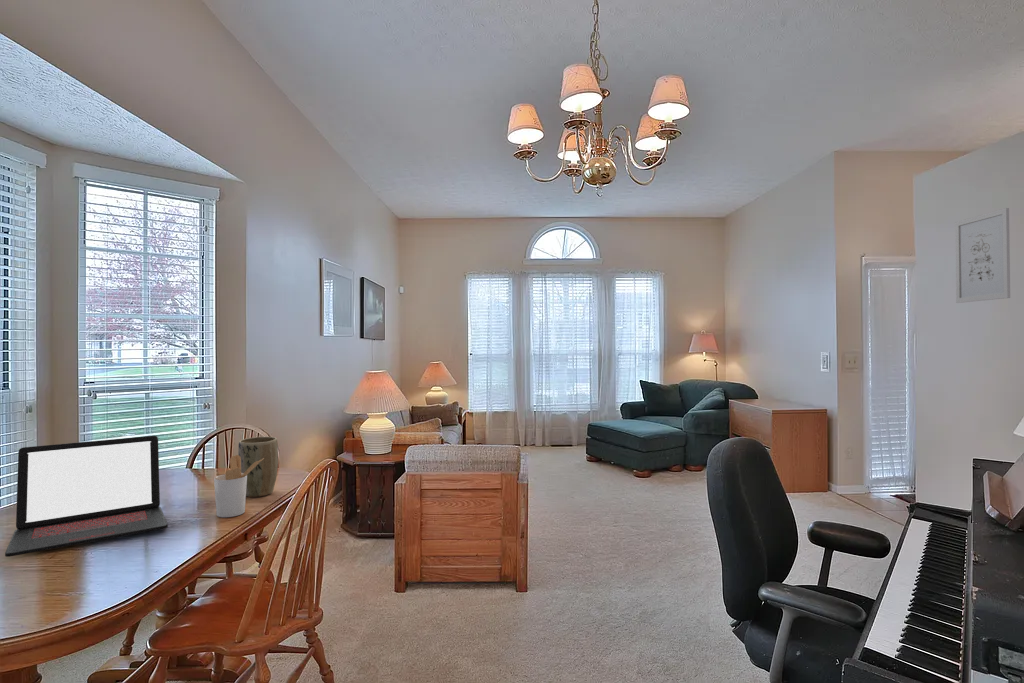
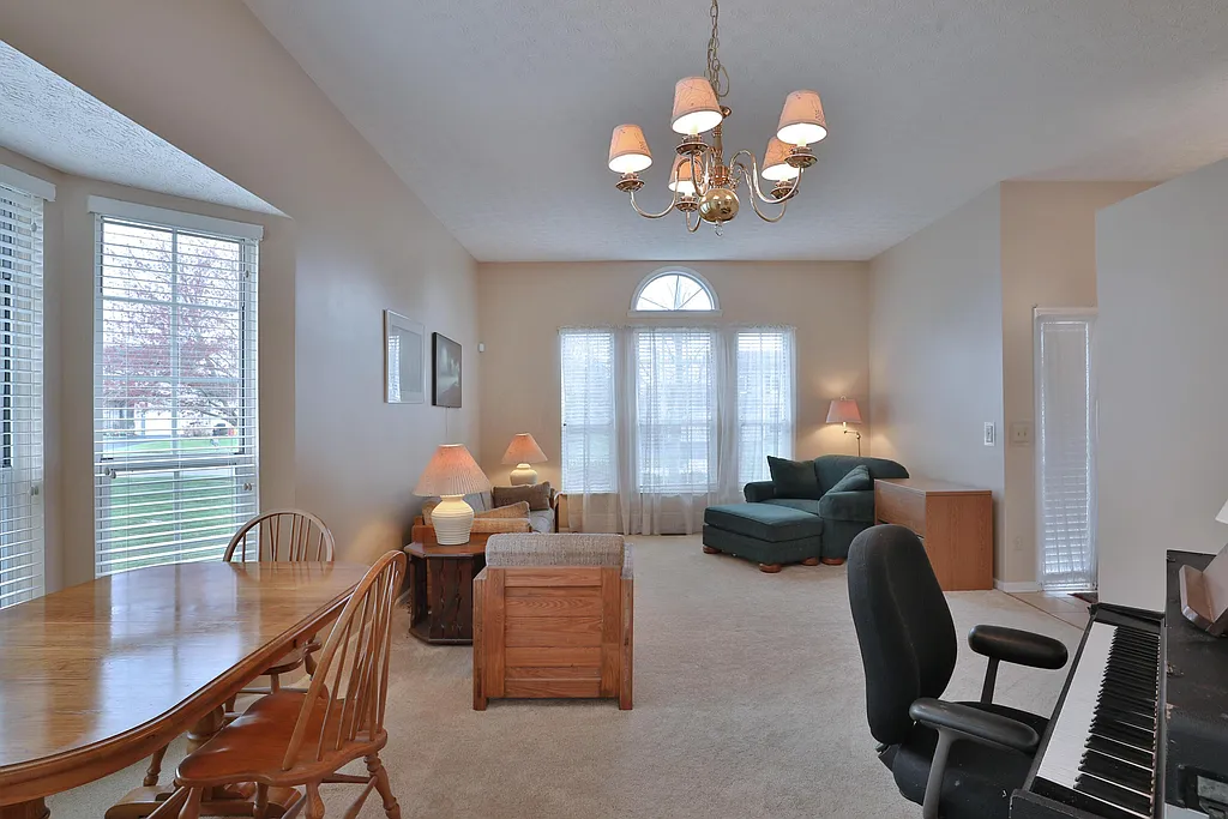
- plant pot (258, 466)
- wall art (981, 258)
- laptop (92, 488)
- utensil holder (239, 485)
